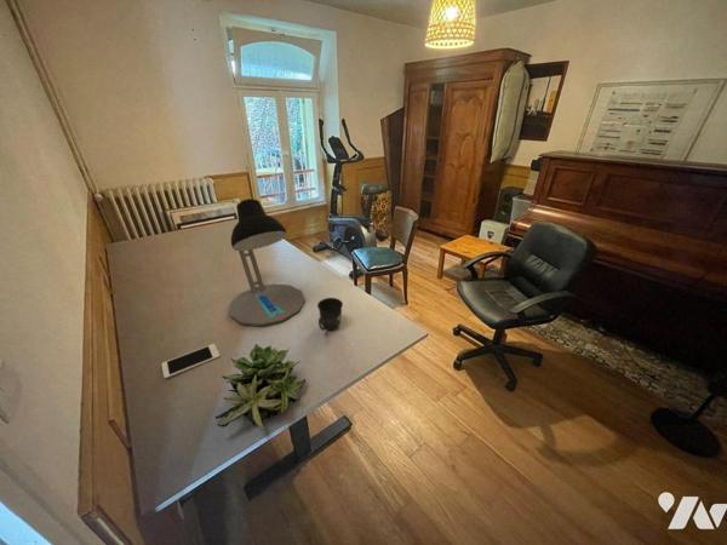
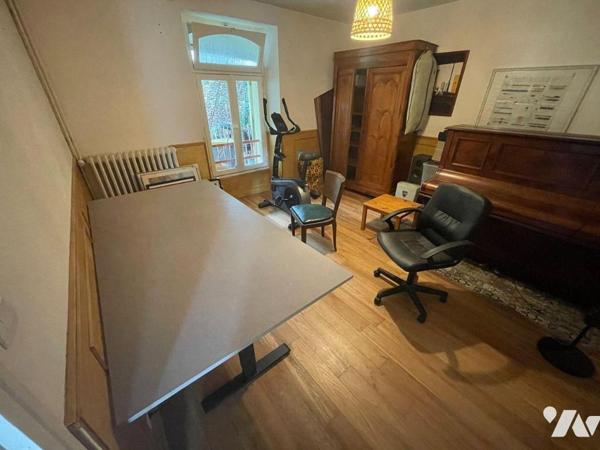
- cell phone (191, 360)
- desk lamp (253, 253)
- mug (328, 317)
- succulent plant (262, 379)
